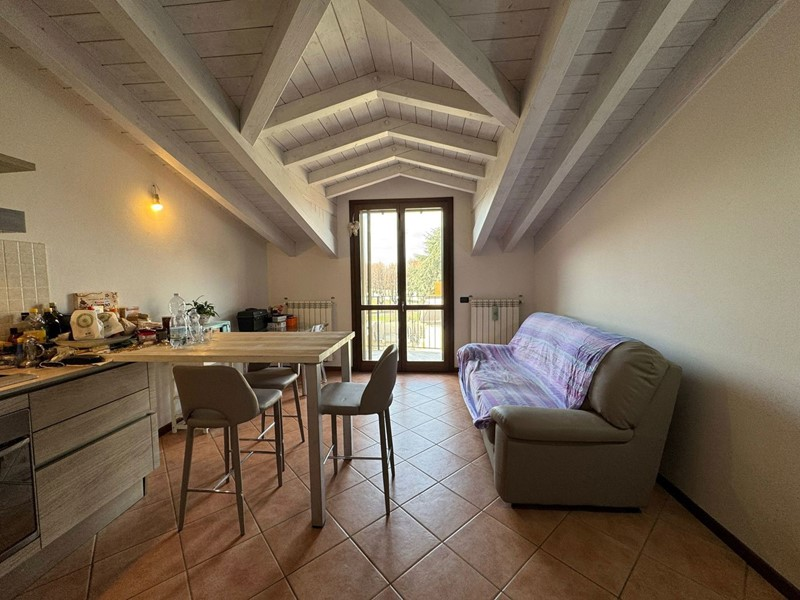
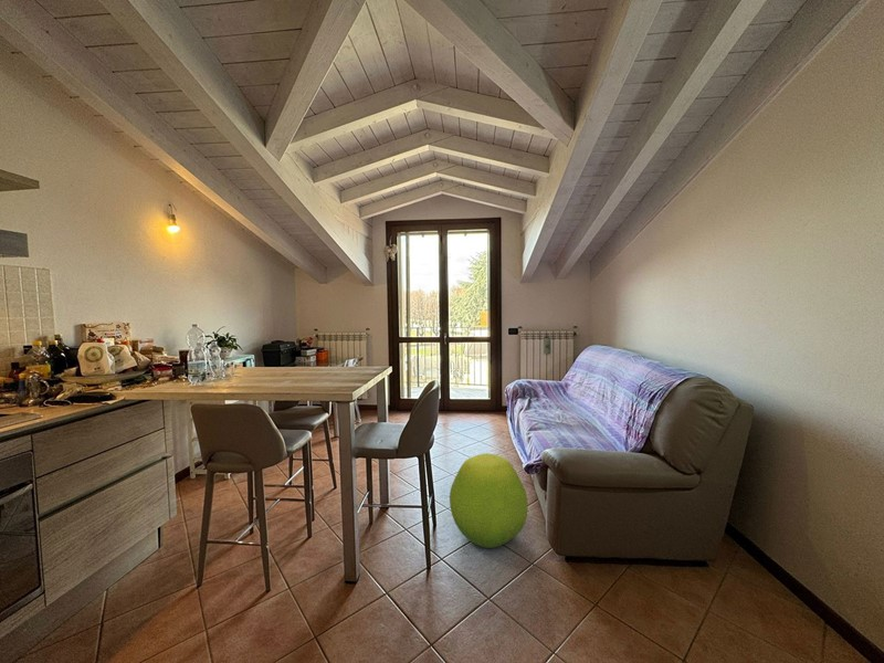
+ ottoman (488, 497)
